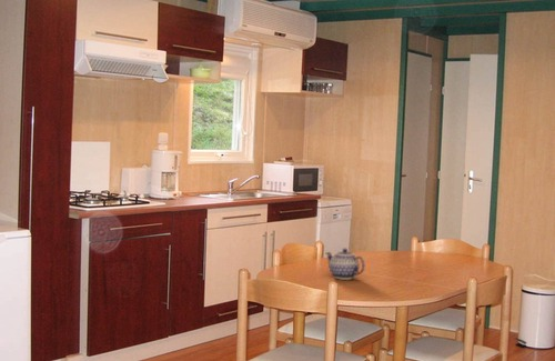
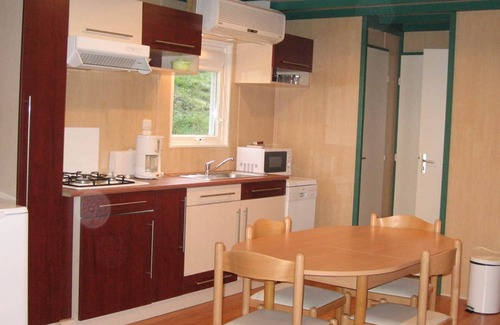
- teapot (344, 262)
